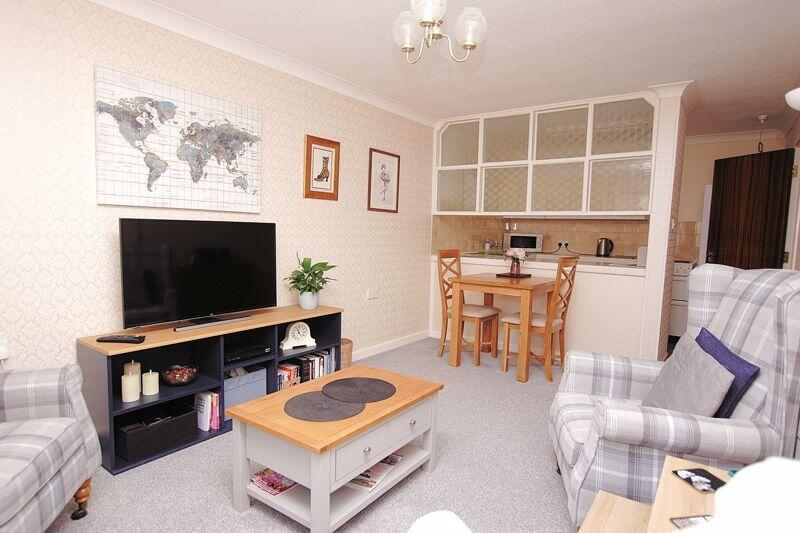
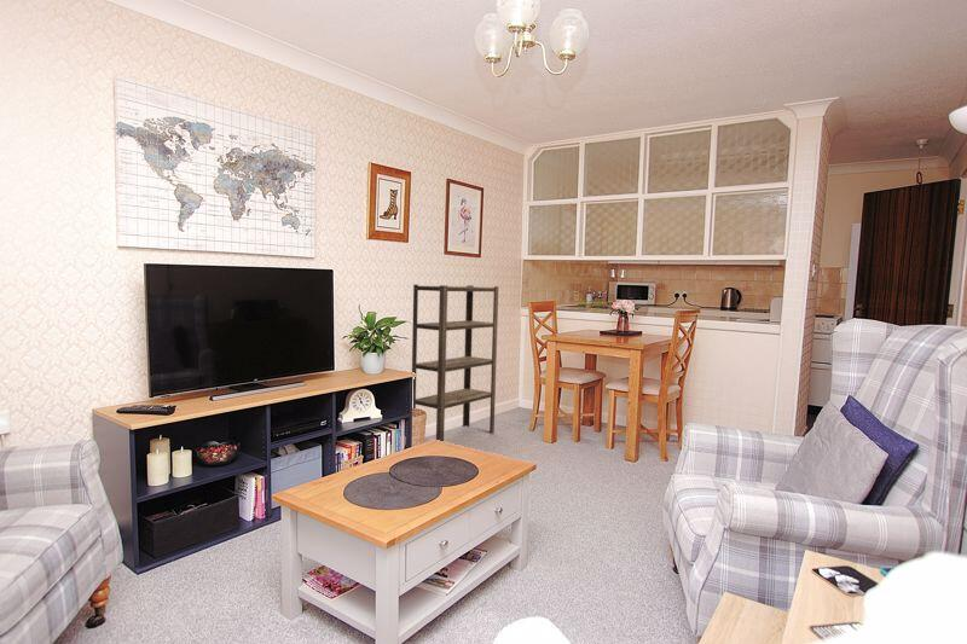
+ shelving unit (456, 361)
